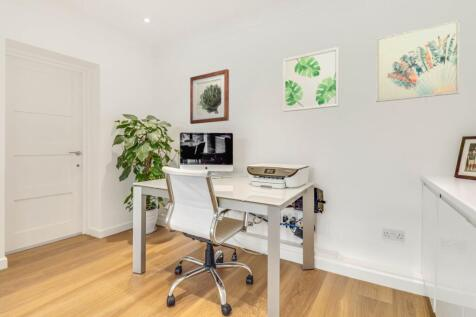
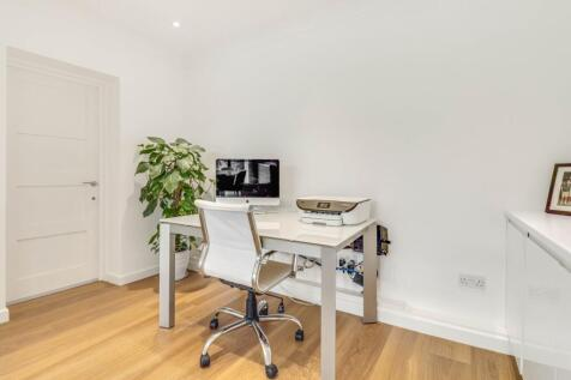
- wall art (208, 98)
- wall art (309, 81)
- wall art (414, 64)
